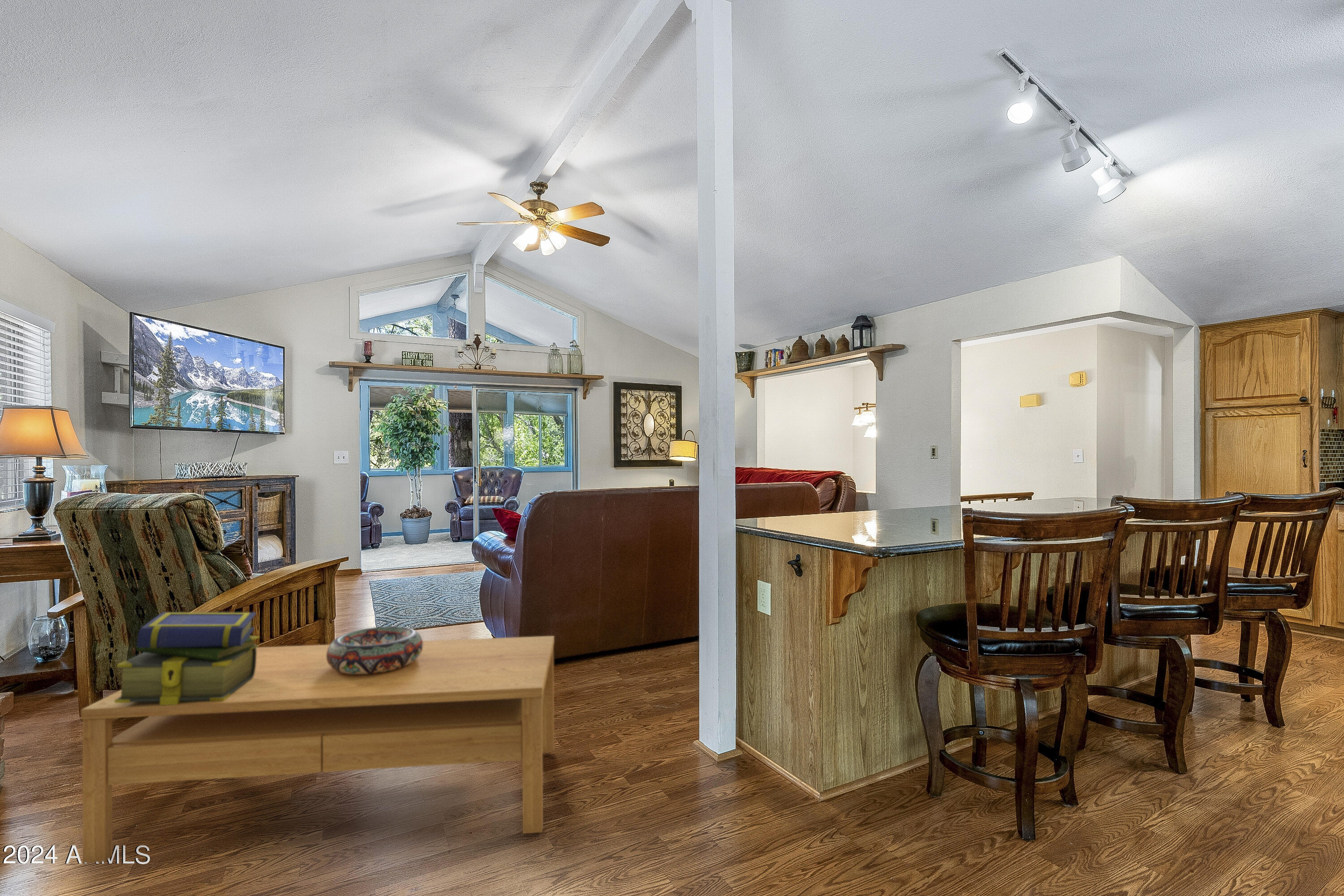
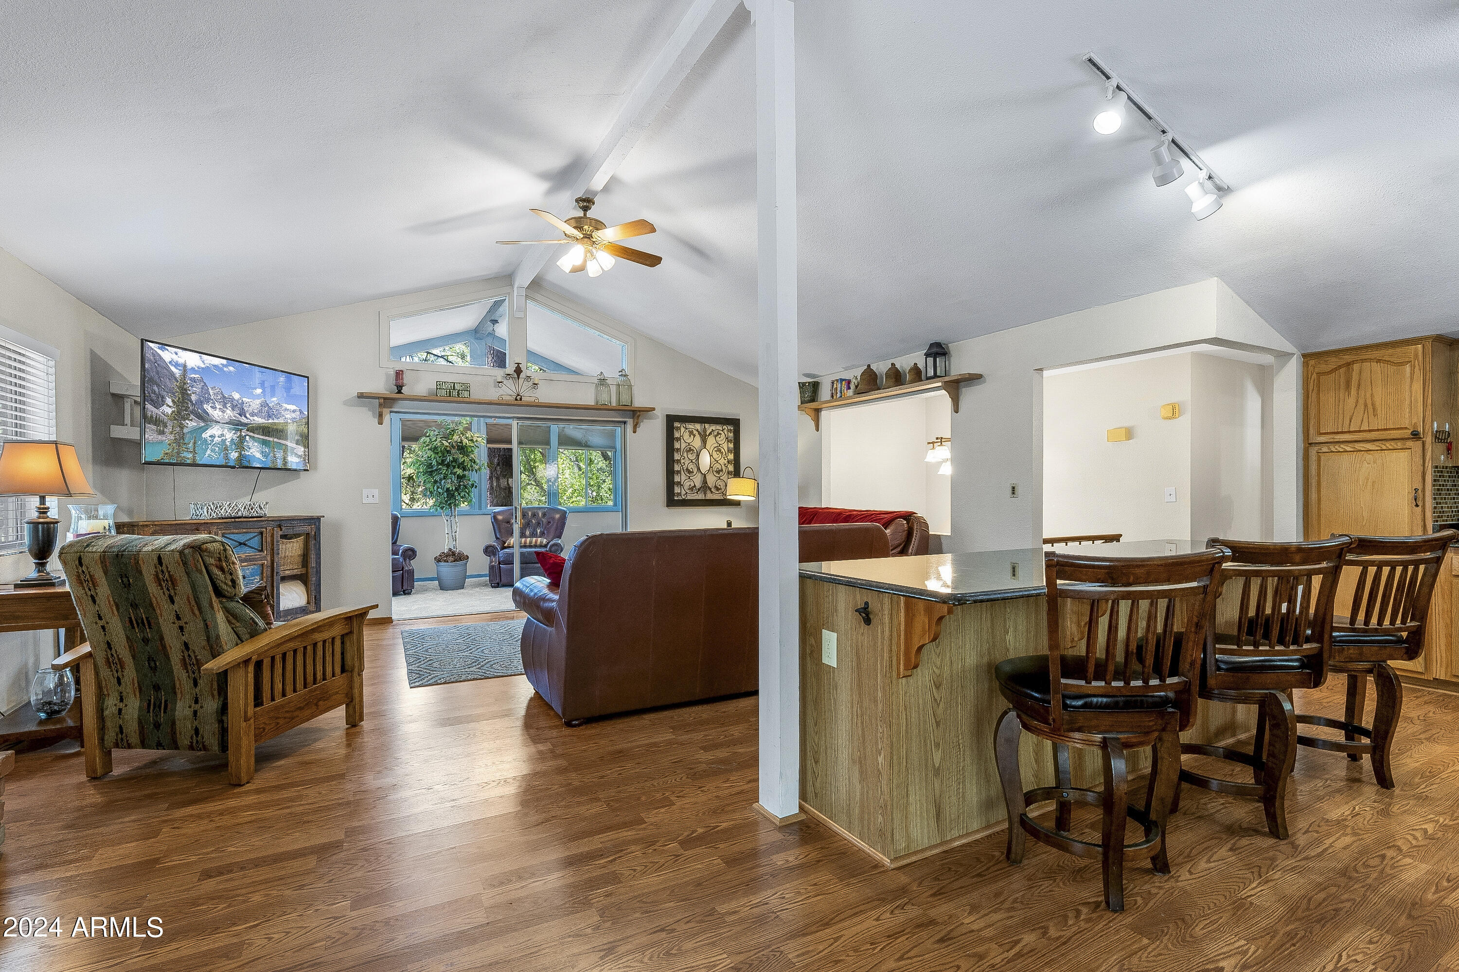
- coffee table (356, 732)
- decorative bowl (376, 649)
- stack of books (197, 651)
